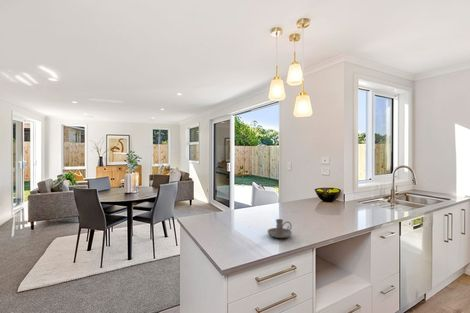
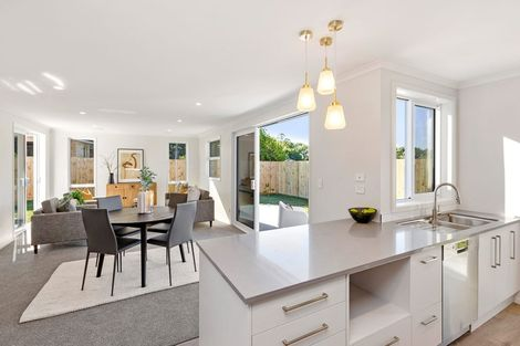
- candle holder (281, 227)
